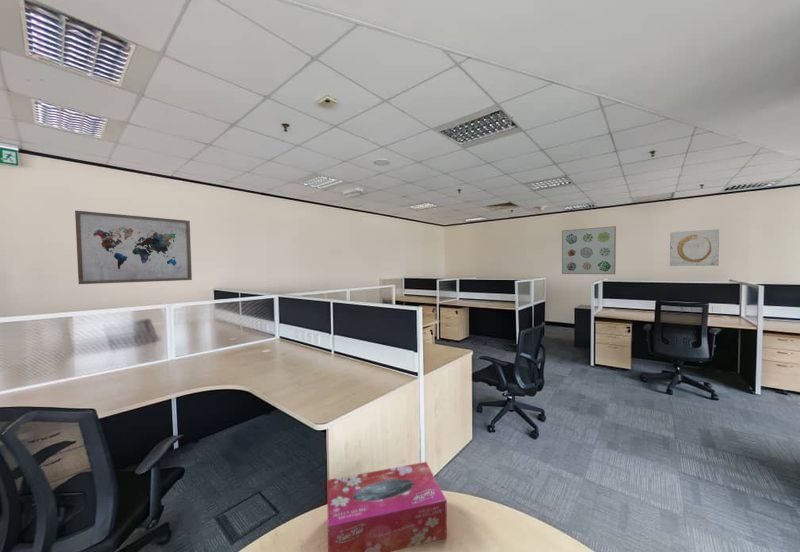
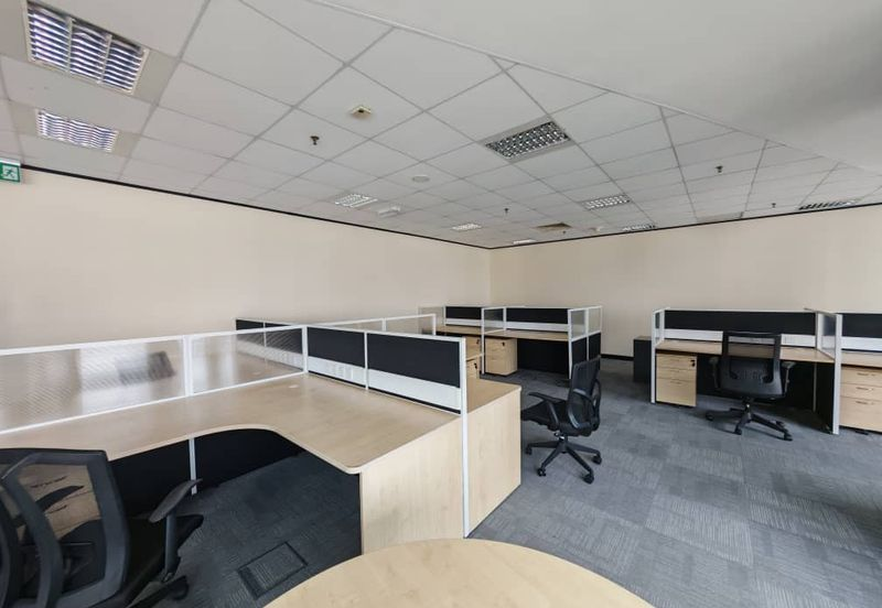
- wall art (587, 251)
- tissue box (384, 507)
- wall art (139, 249)
- wall art (693, 248)
